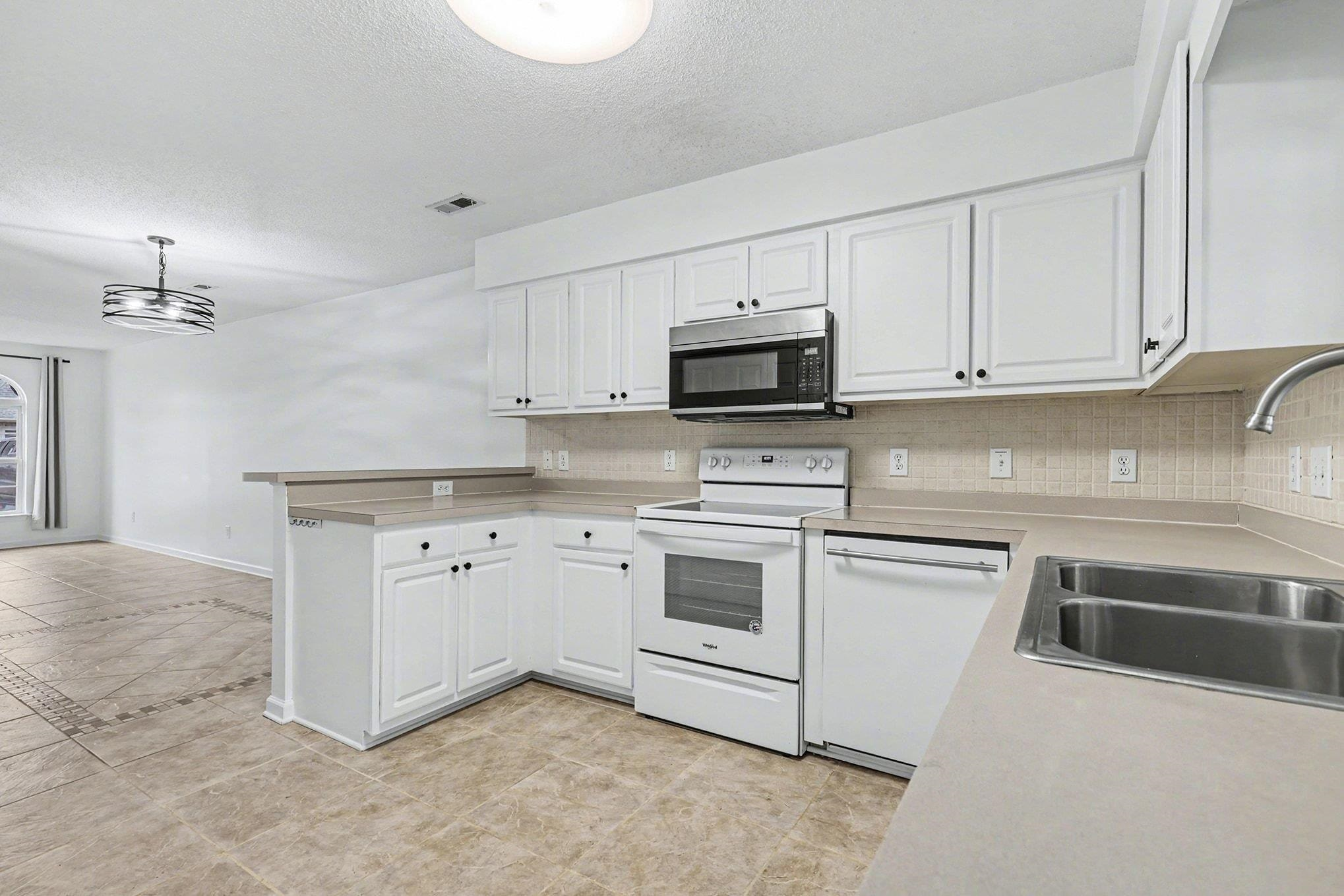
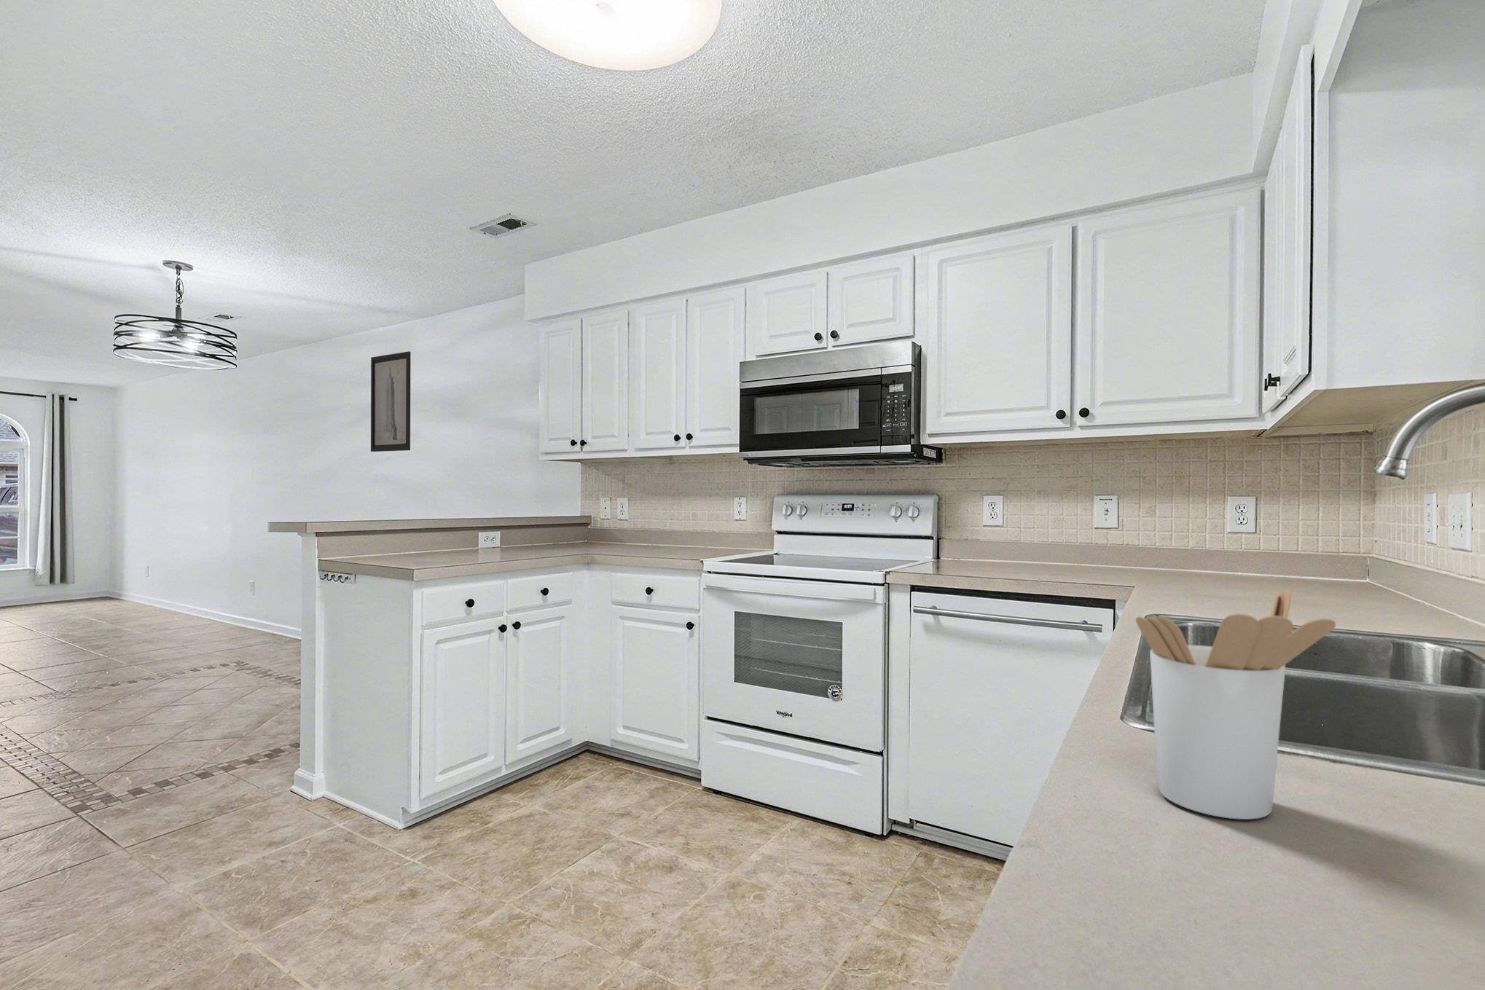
+ wall art (390, 402)
+ utensil holder (1232, 702)
